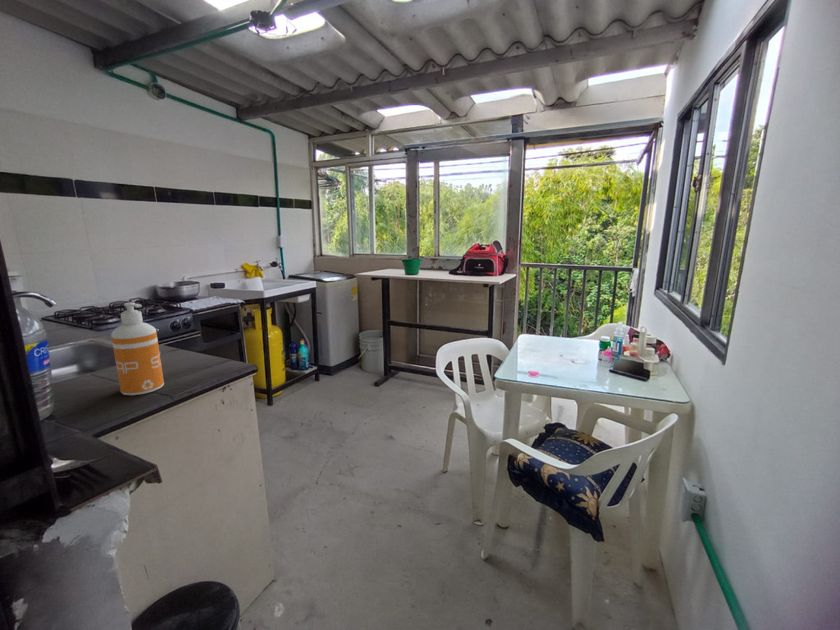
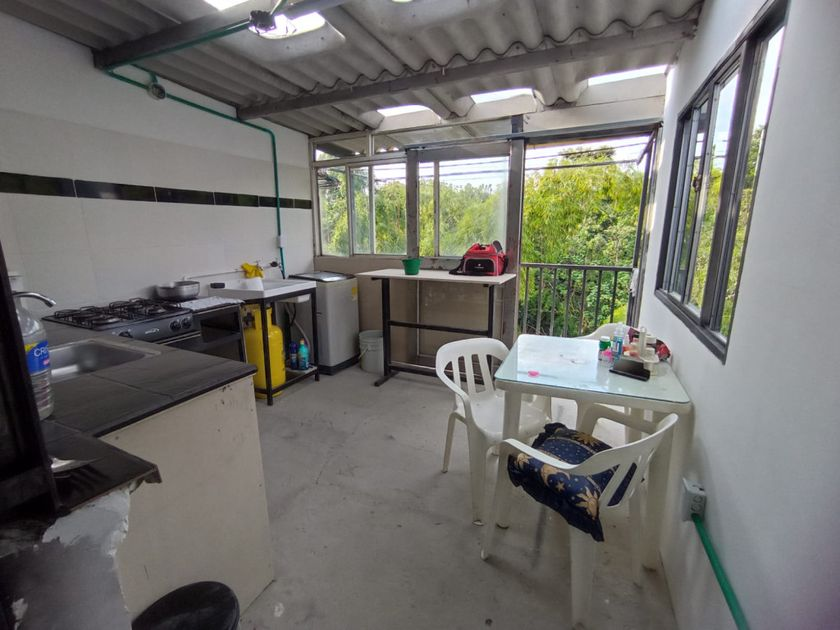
- soap dispenser (136, 346)
